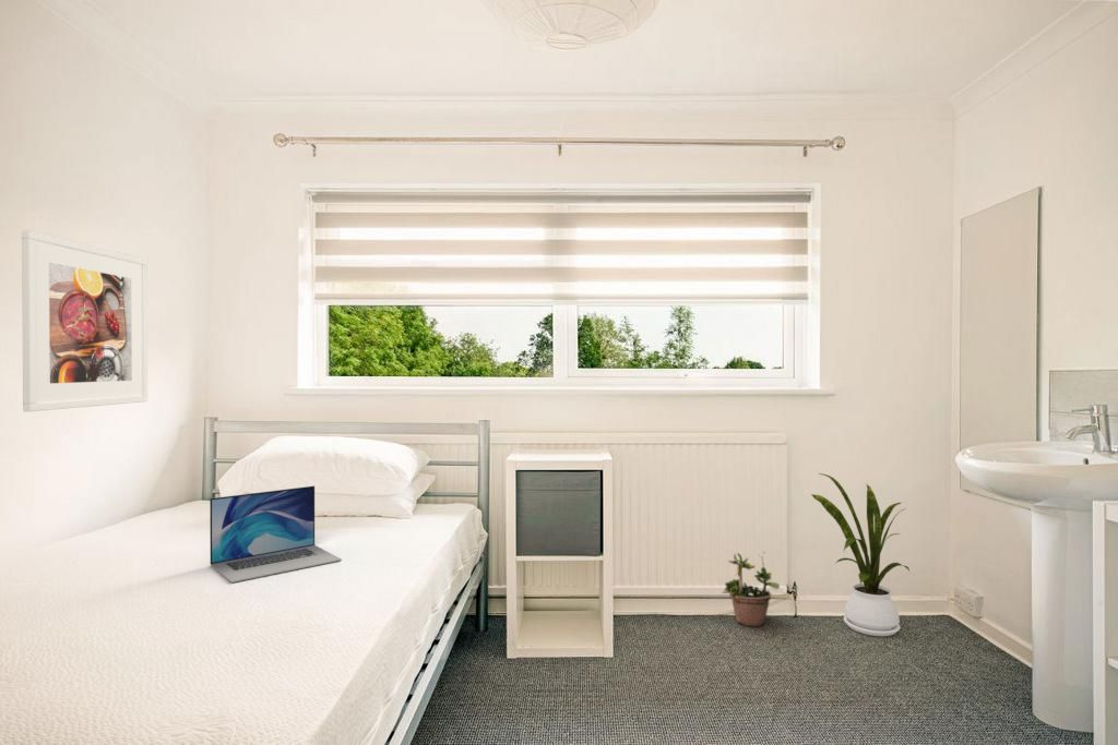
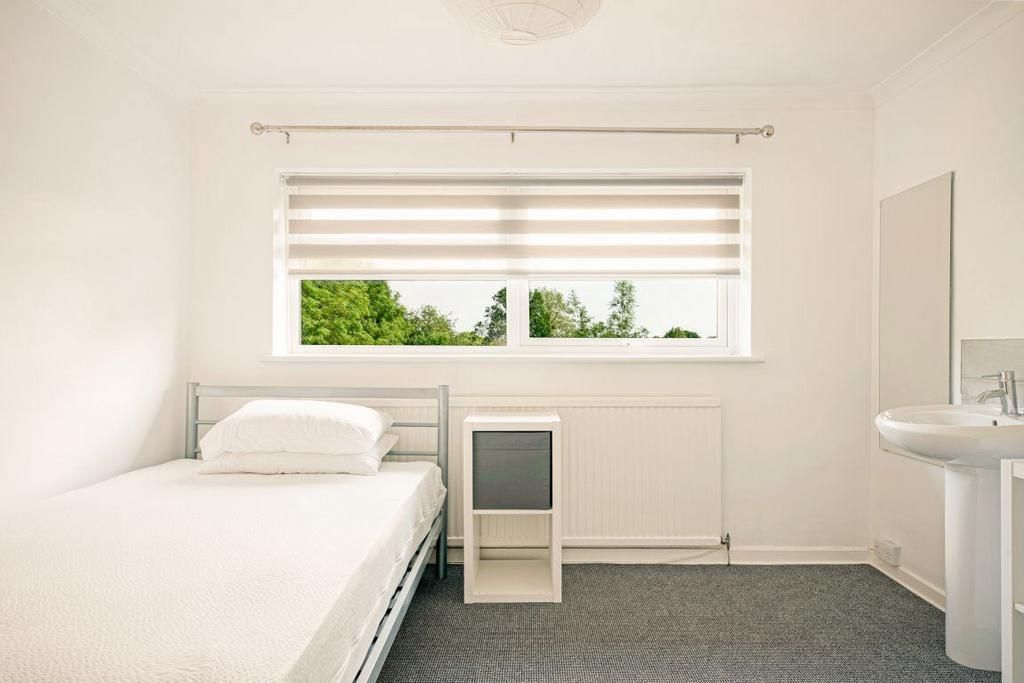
- potted plant (746, 584)
- laptop (276, 529)
- house plant (865, 550)
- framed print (92, 326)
